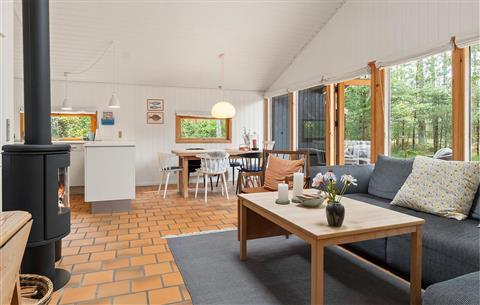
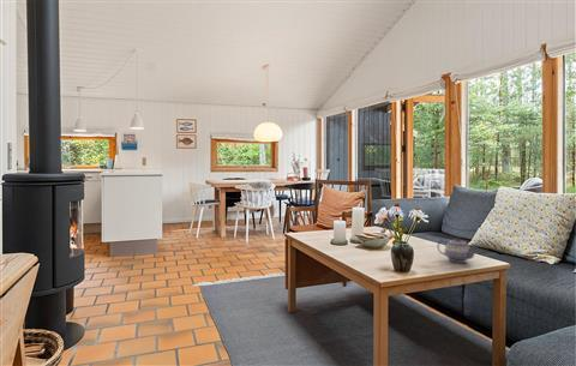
+ teapot (457, 248)
